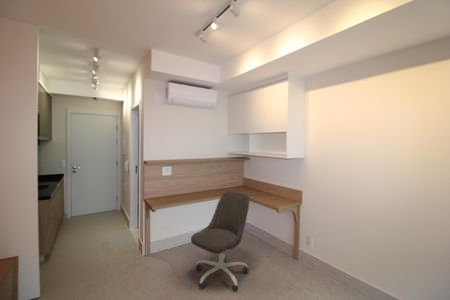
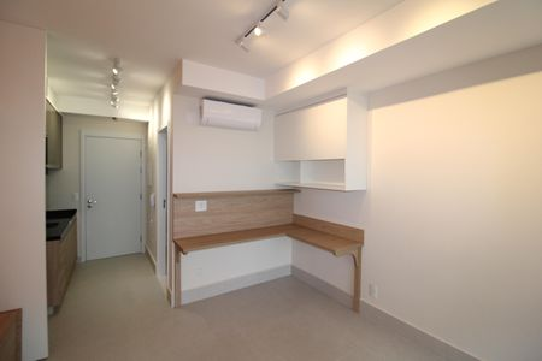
- office chair (220, 236)
